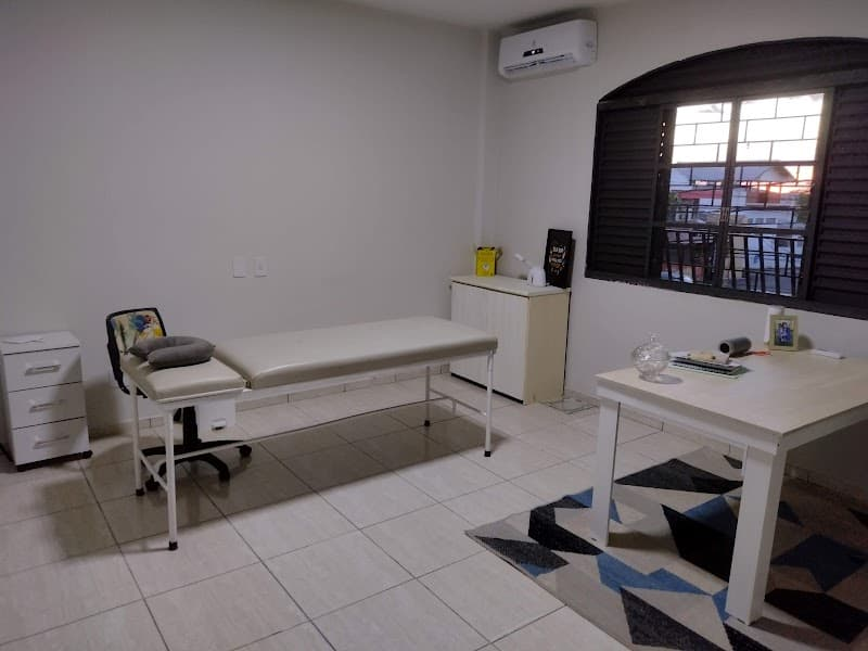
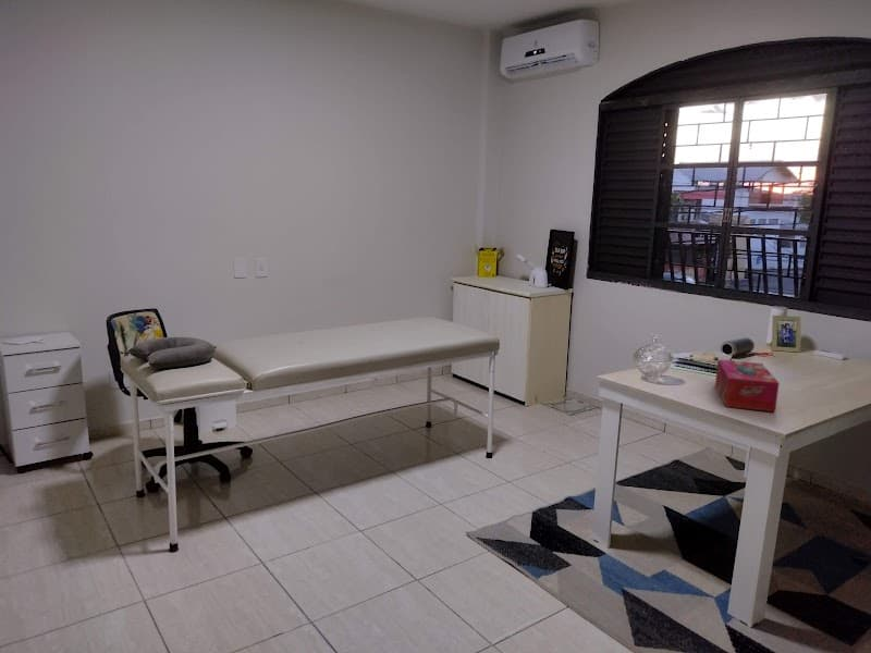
+ tissue box (745, 383)
